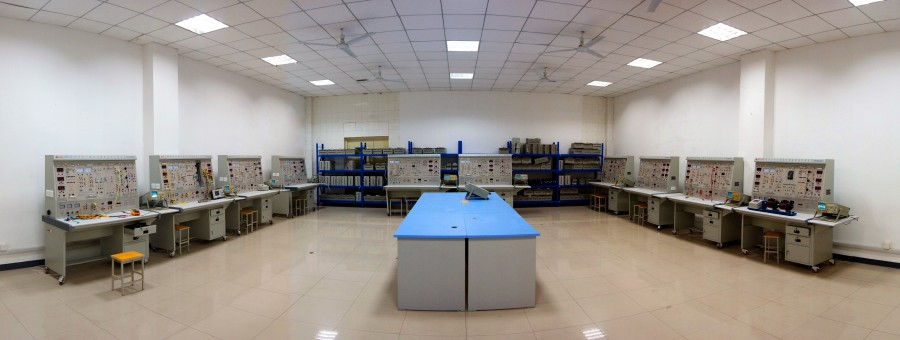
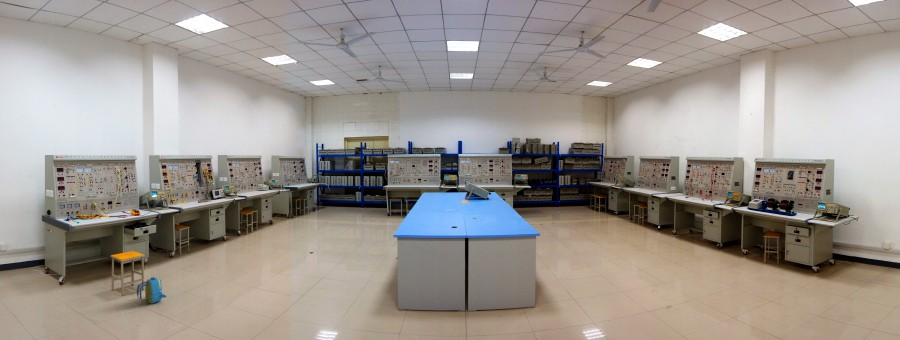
+ backpack (150, 289)
